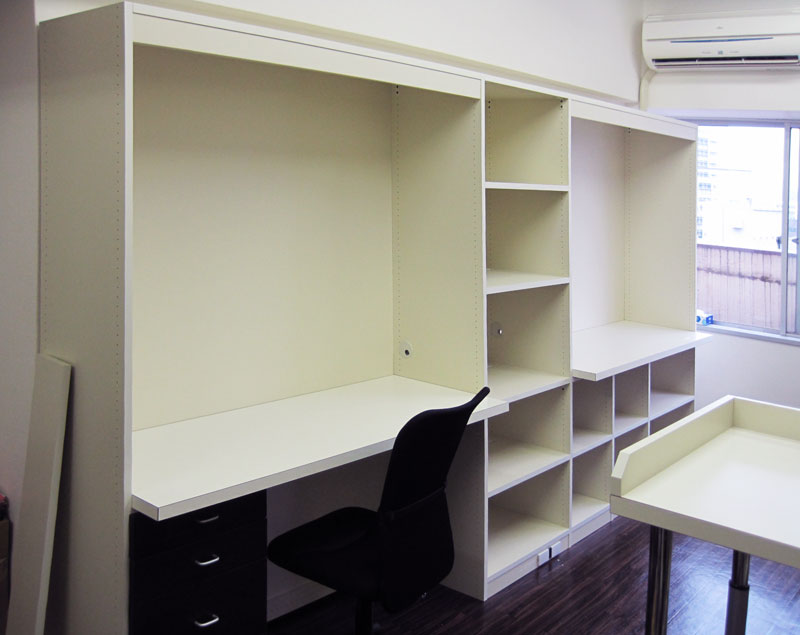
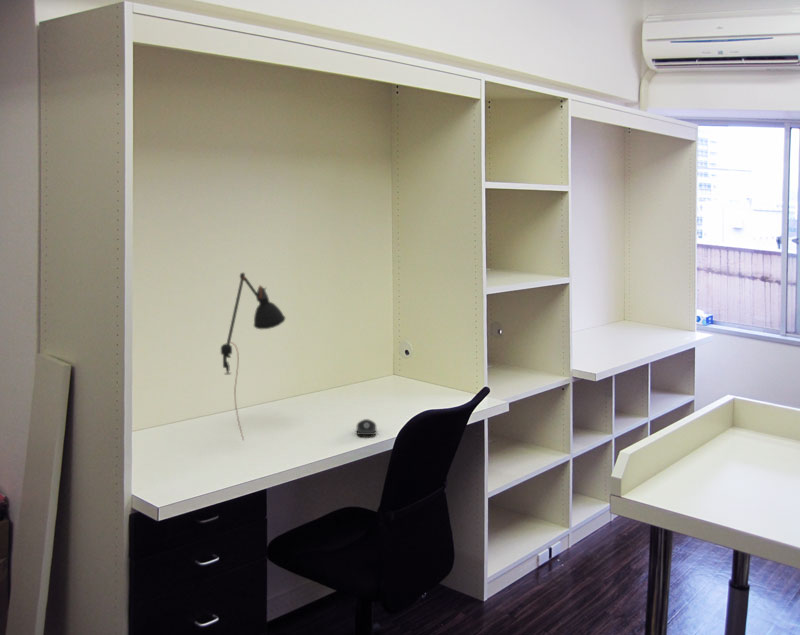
+ desk lamp (238, 355)
+ computer mouse (366, 426)
